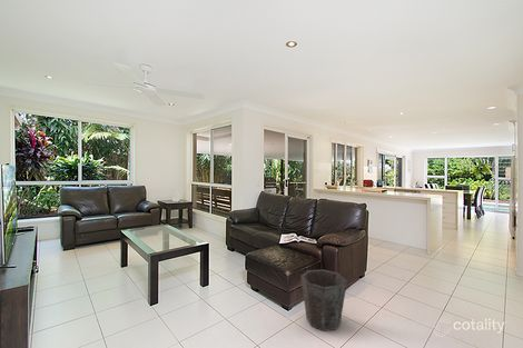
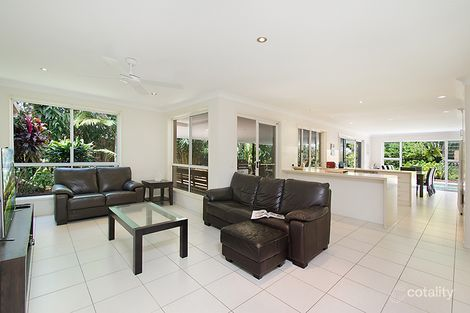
- waste bin (323, 299)
